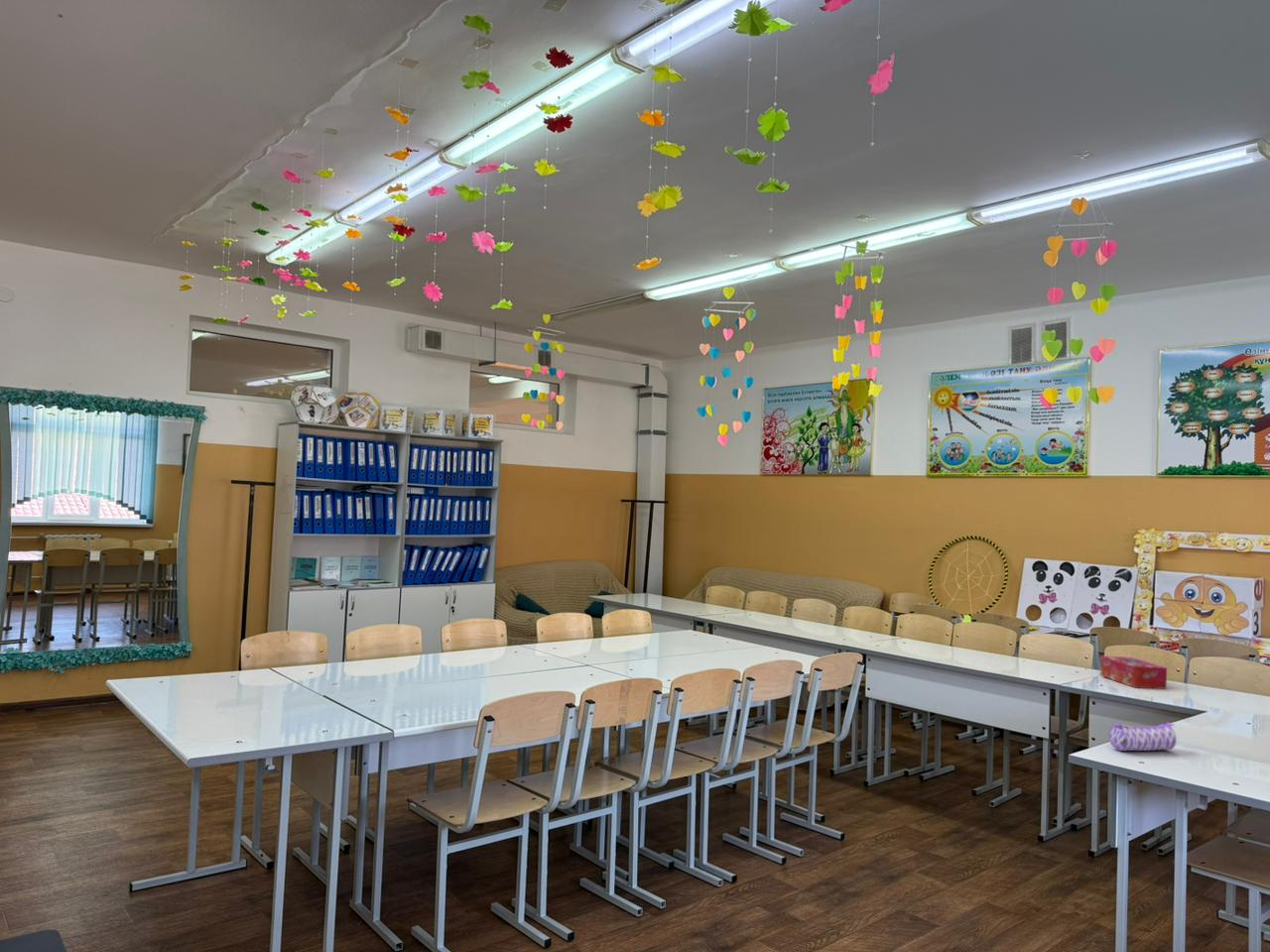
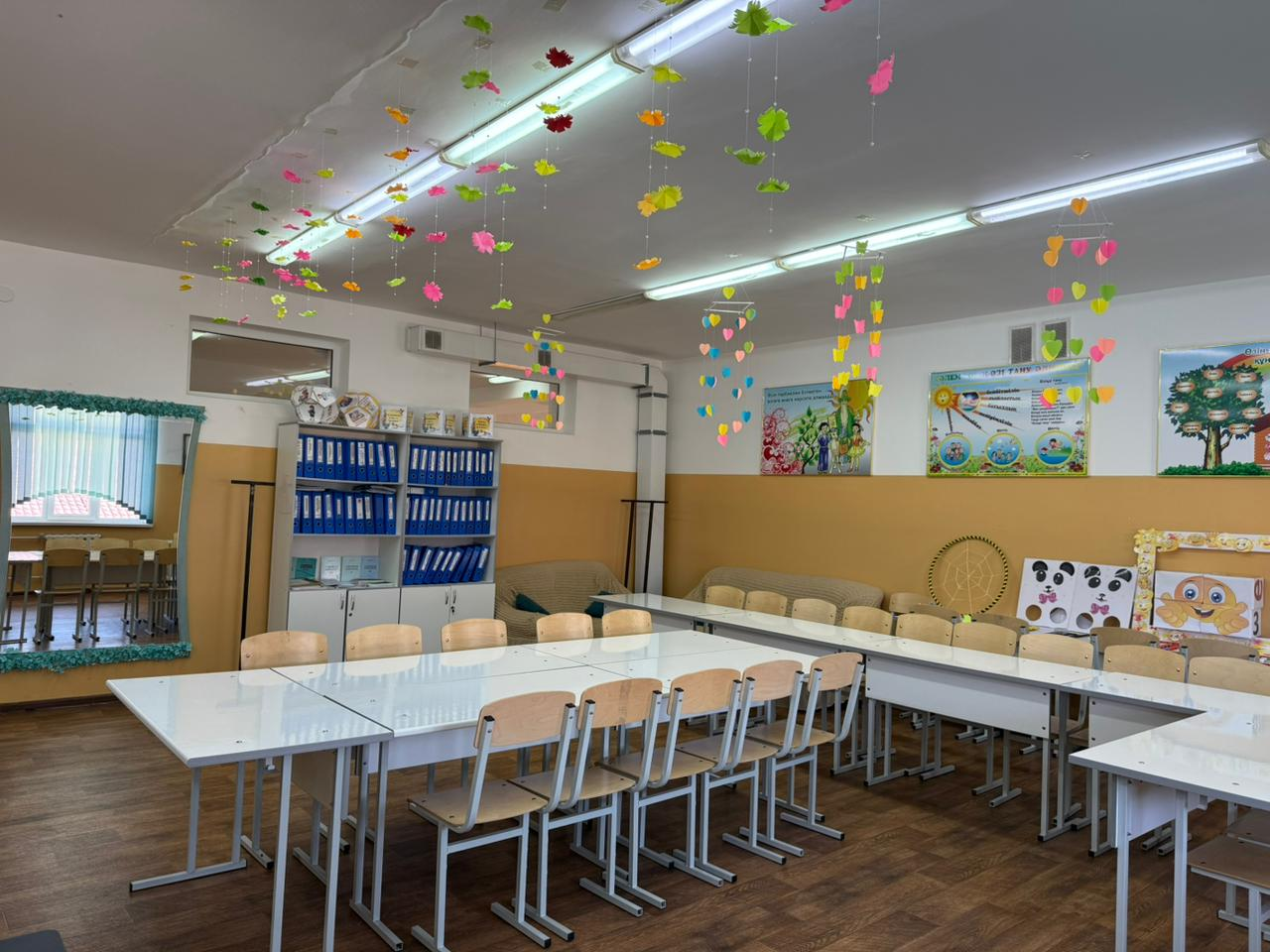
- pencil case (1141, 736)
- tissue box (1132, 671)
